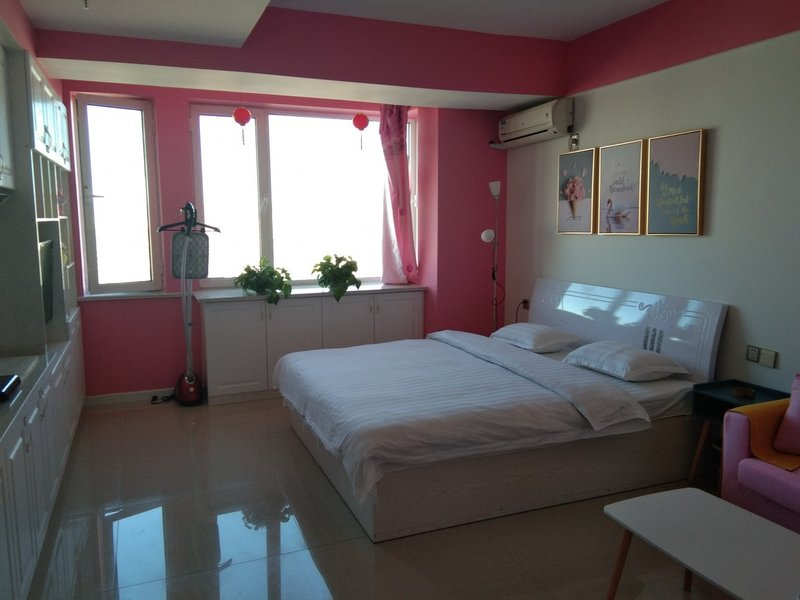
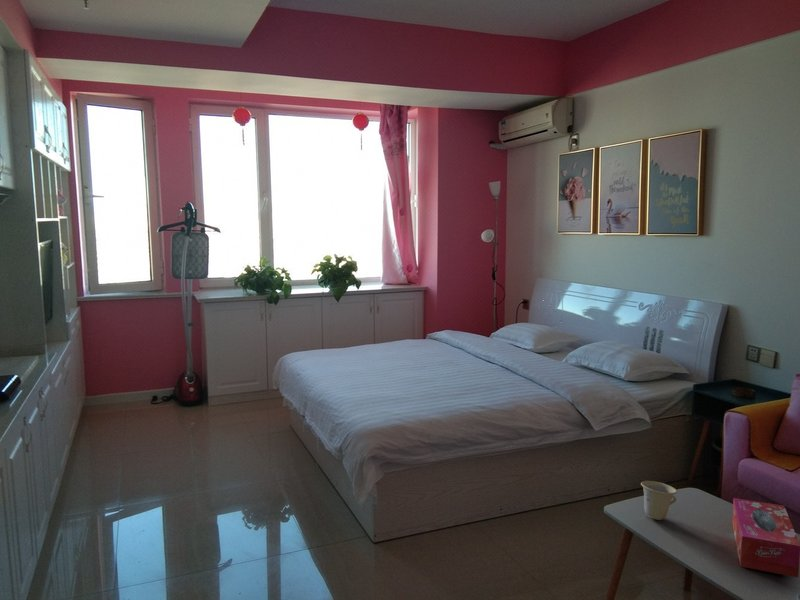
+ cup (658, 500)
+ tissue box (763, 534)
